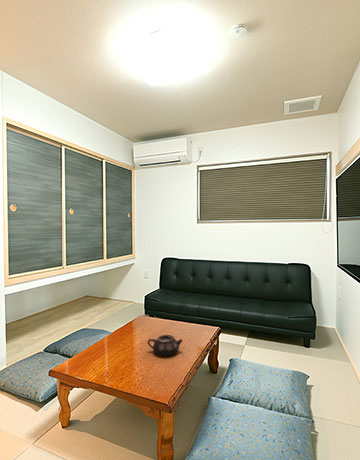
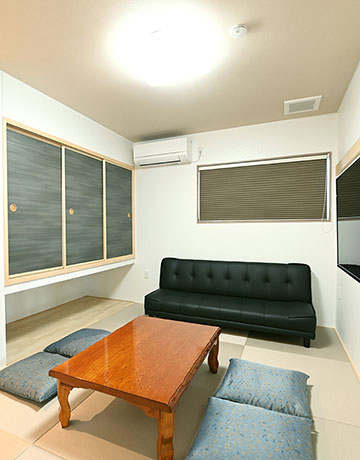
- teapot (165, 343)
